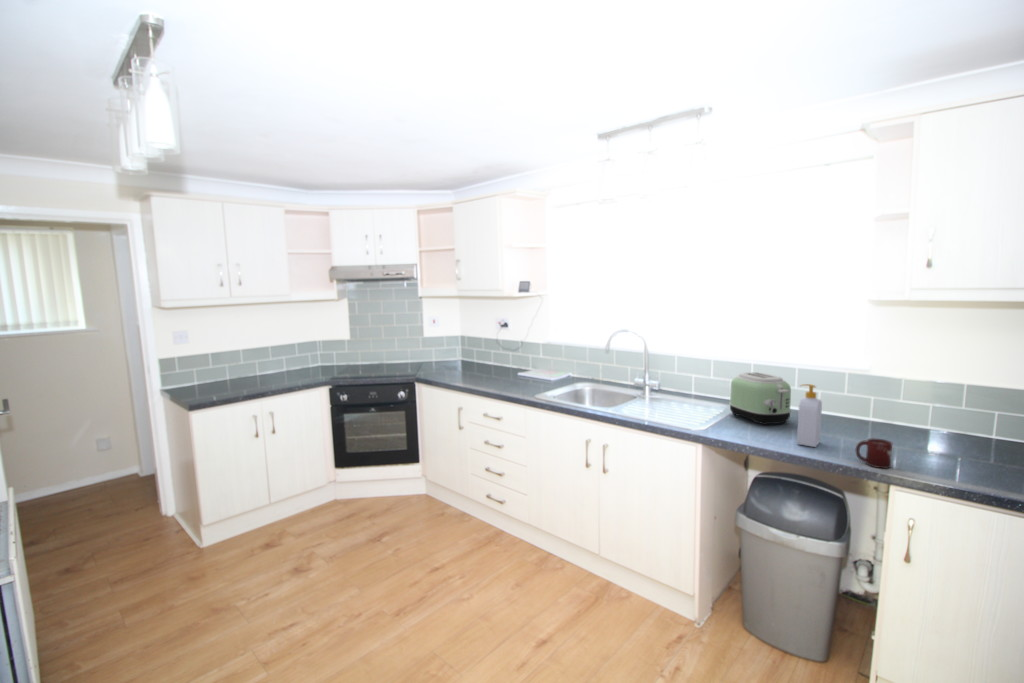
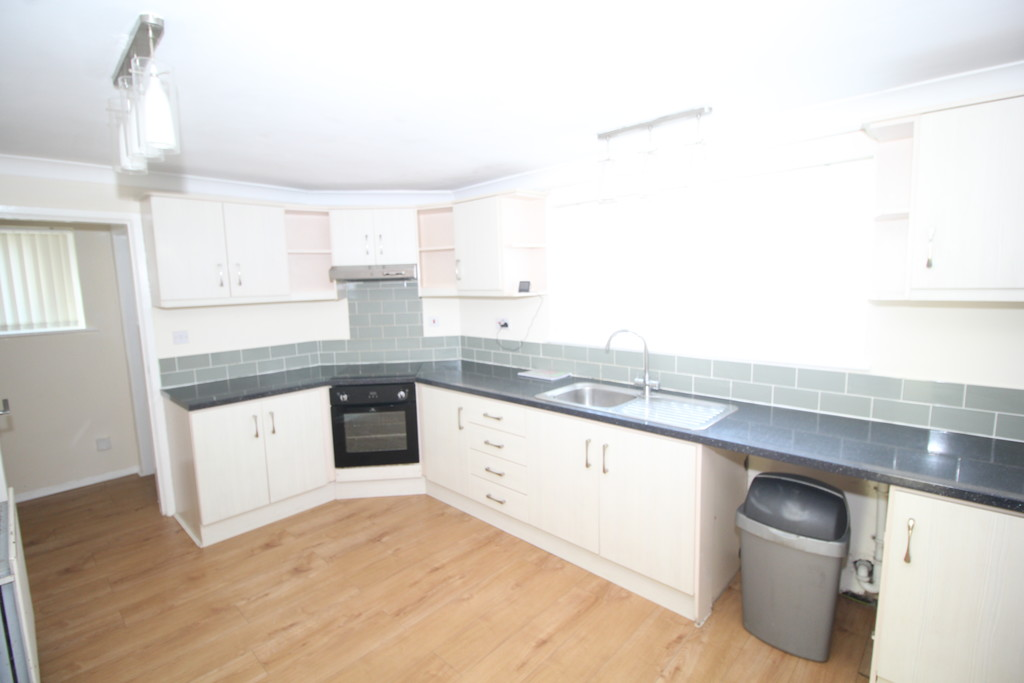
- toaster (761, 397)
- cup (873, 452)
- soap bottle (808, 414)
